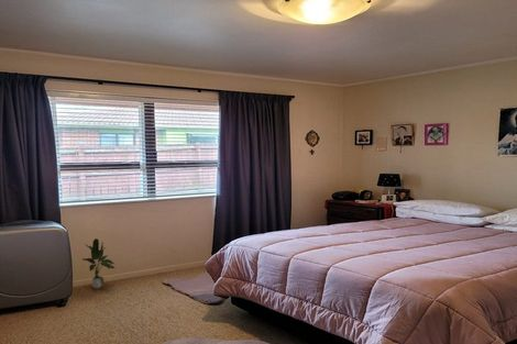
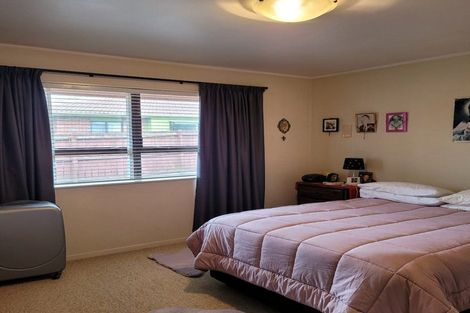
- potted plant (98, 264)
